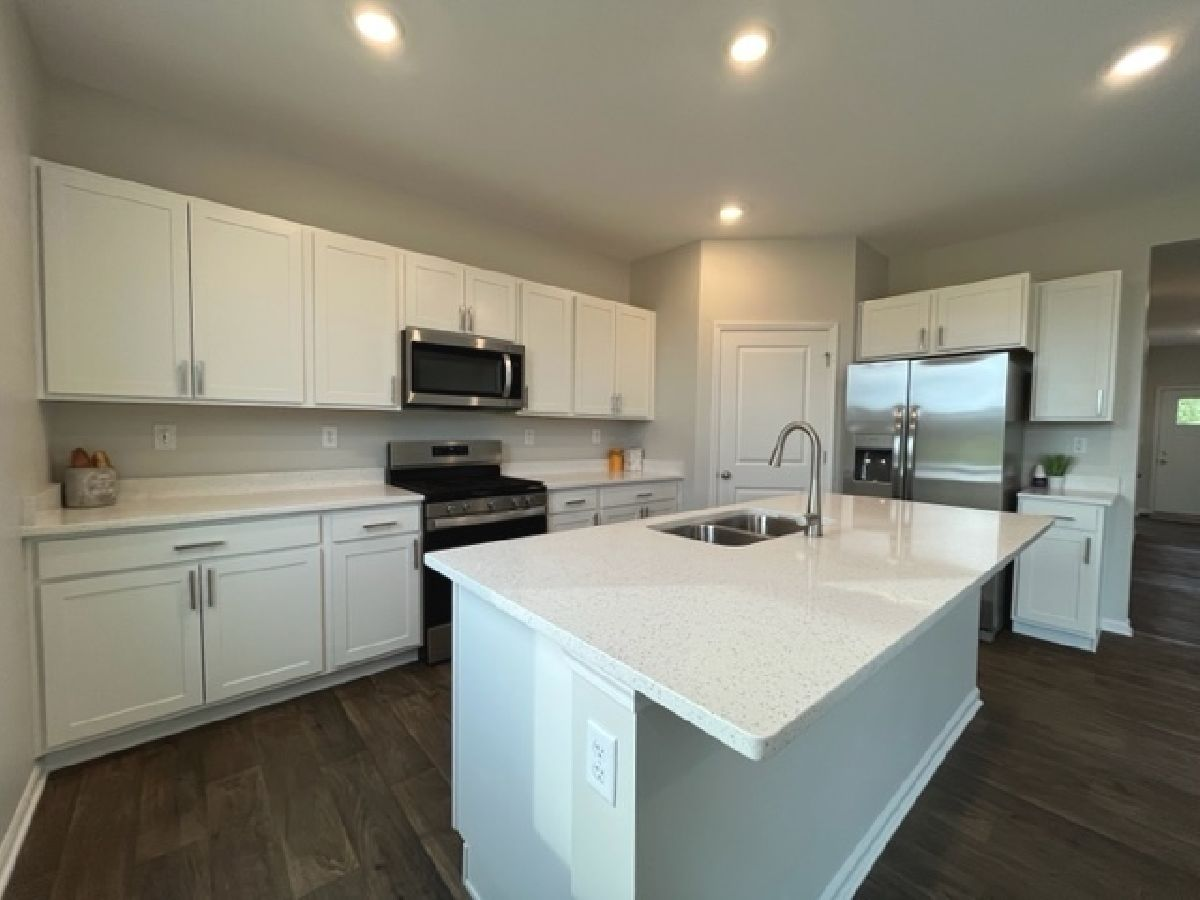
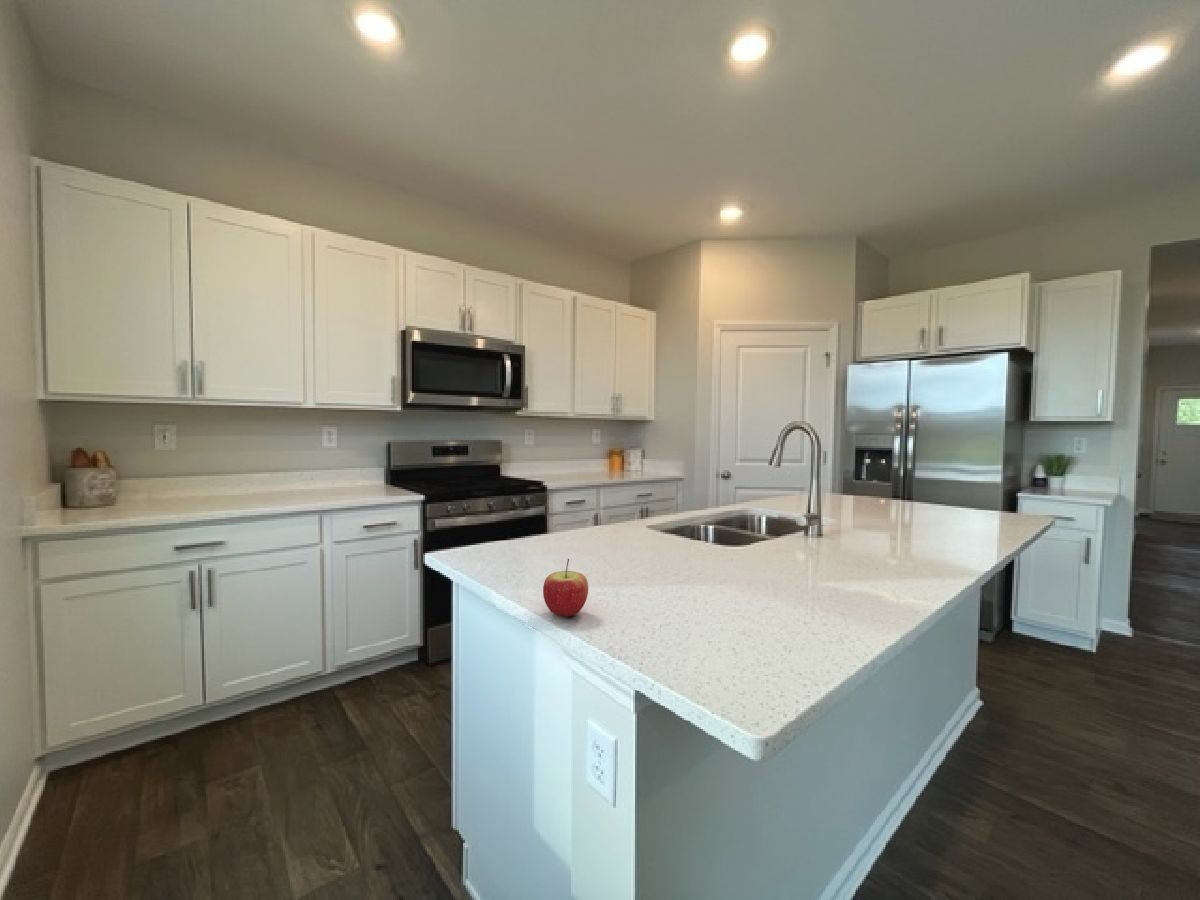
+ apple (565, 587)
